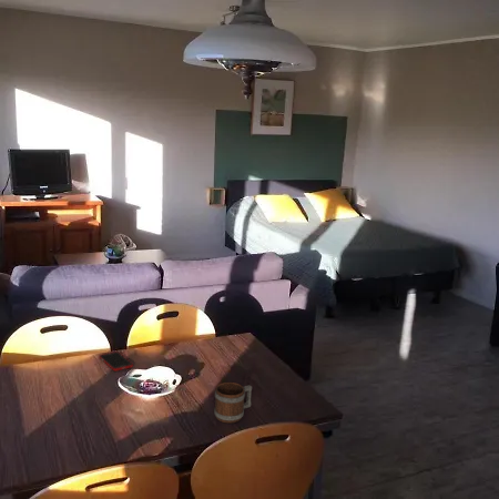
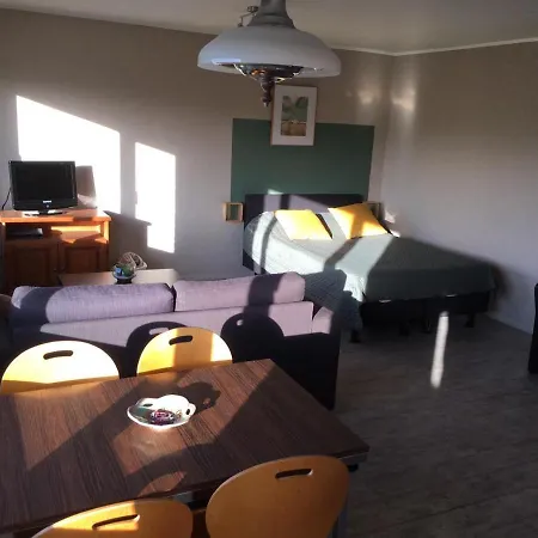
- mug (234, 400)
- cell phone (115, 360)
